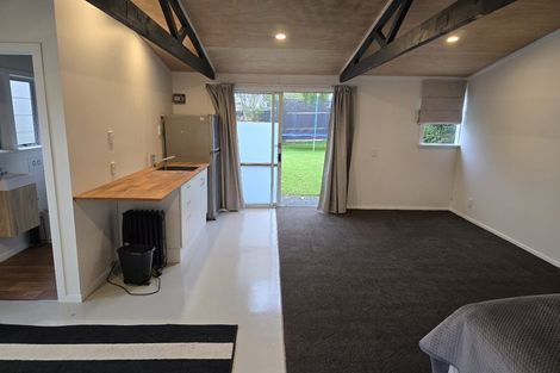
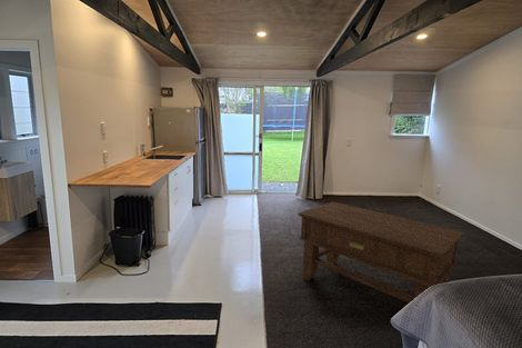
+ side table (371, 257)
